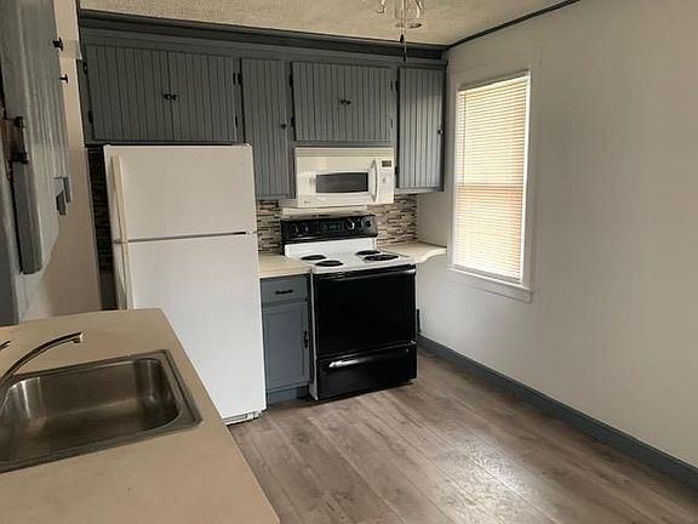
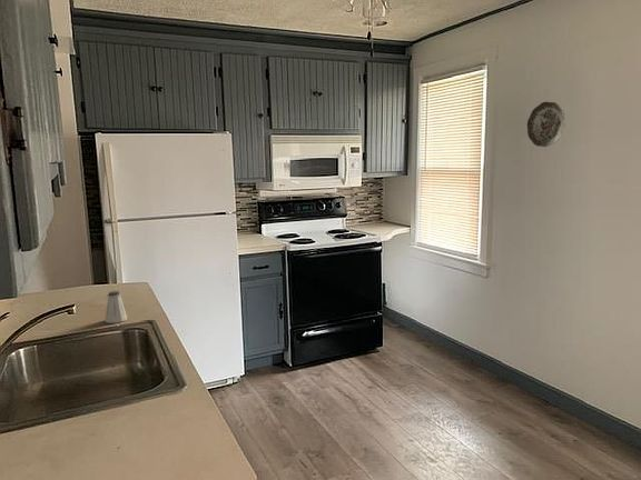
+ decorative plate (546, 124)
+ saltshaker (115, 306)
